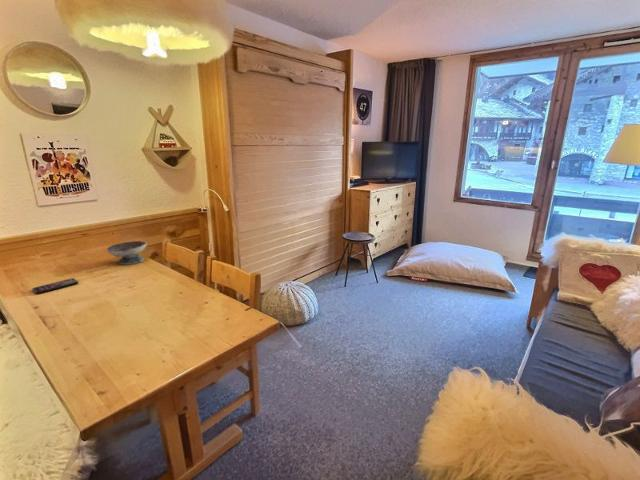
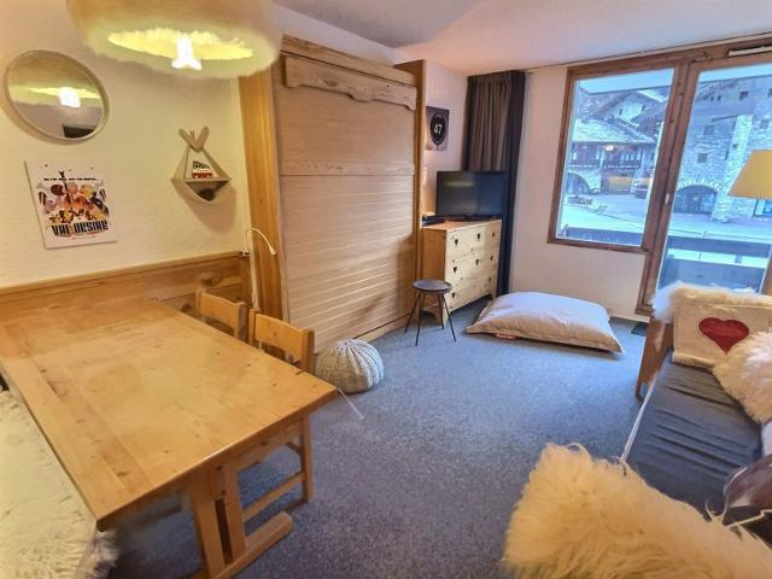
- bowl (128, 253)
- smartphone (56, 285)
